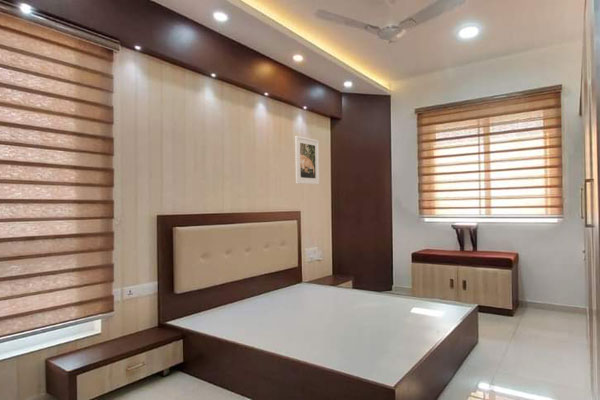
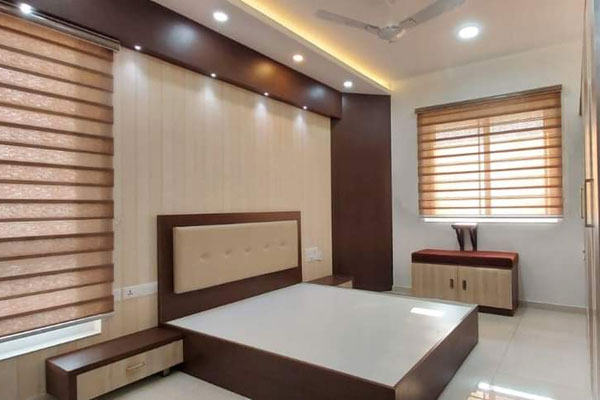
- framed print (307, 161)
